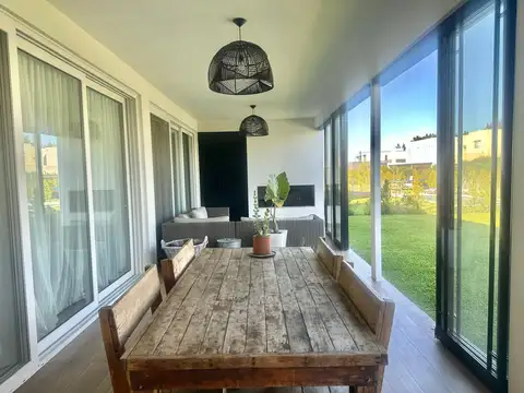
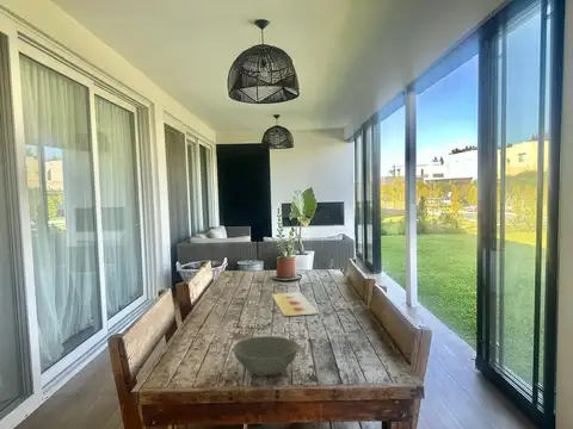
+ bowl (266, 358)
+ painting (292, 303)
